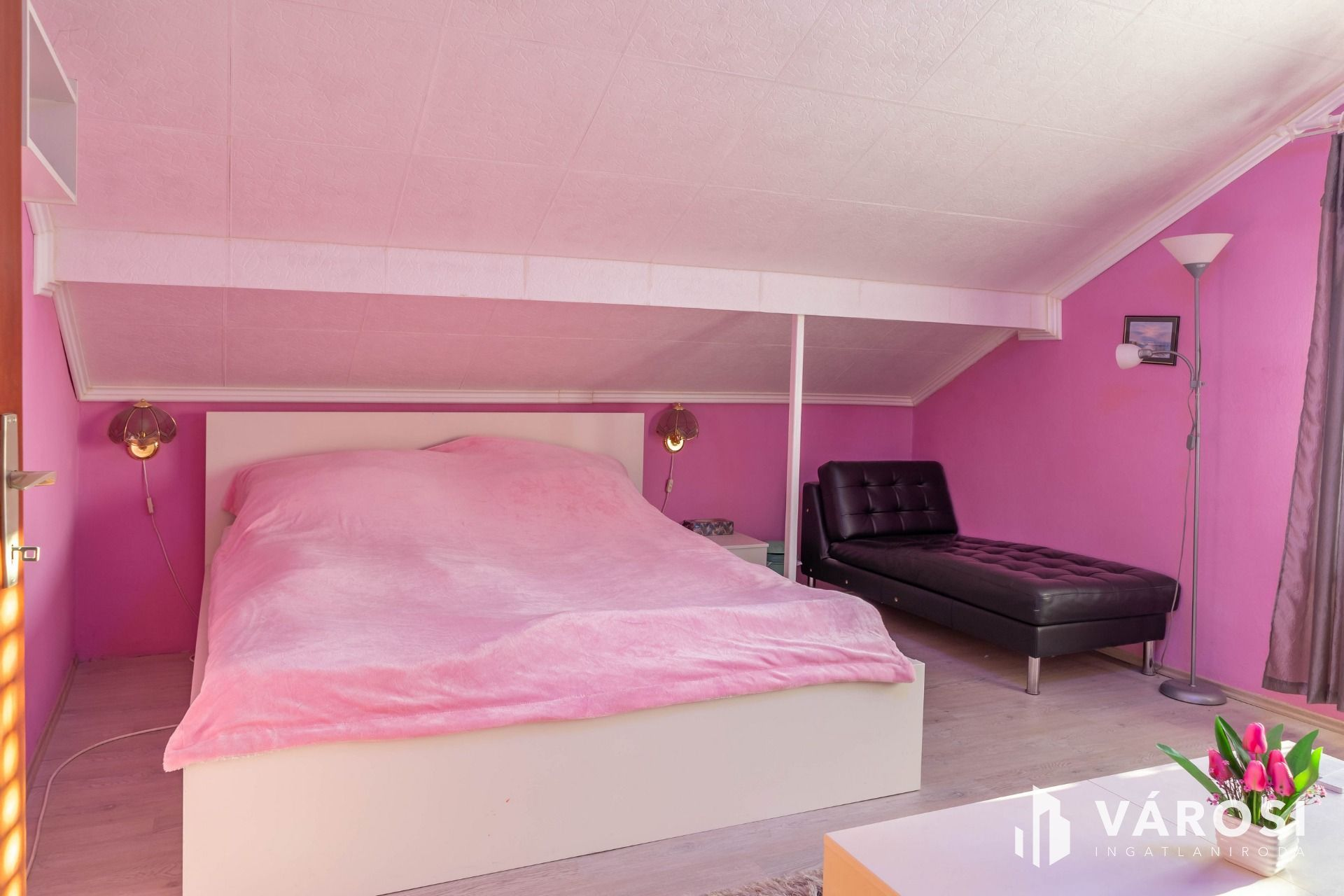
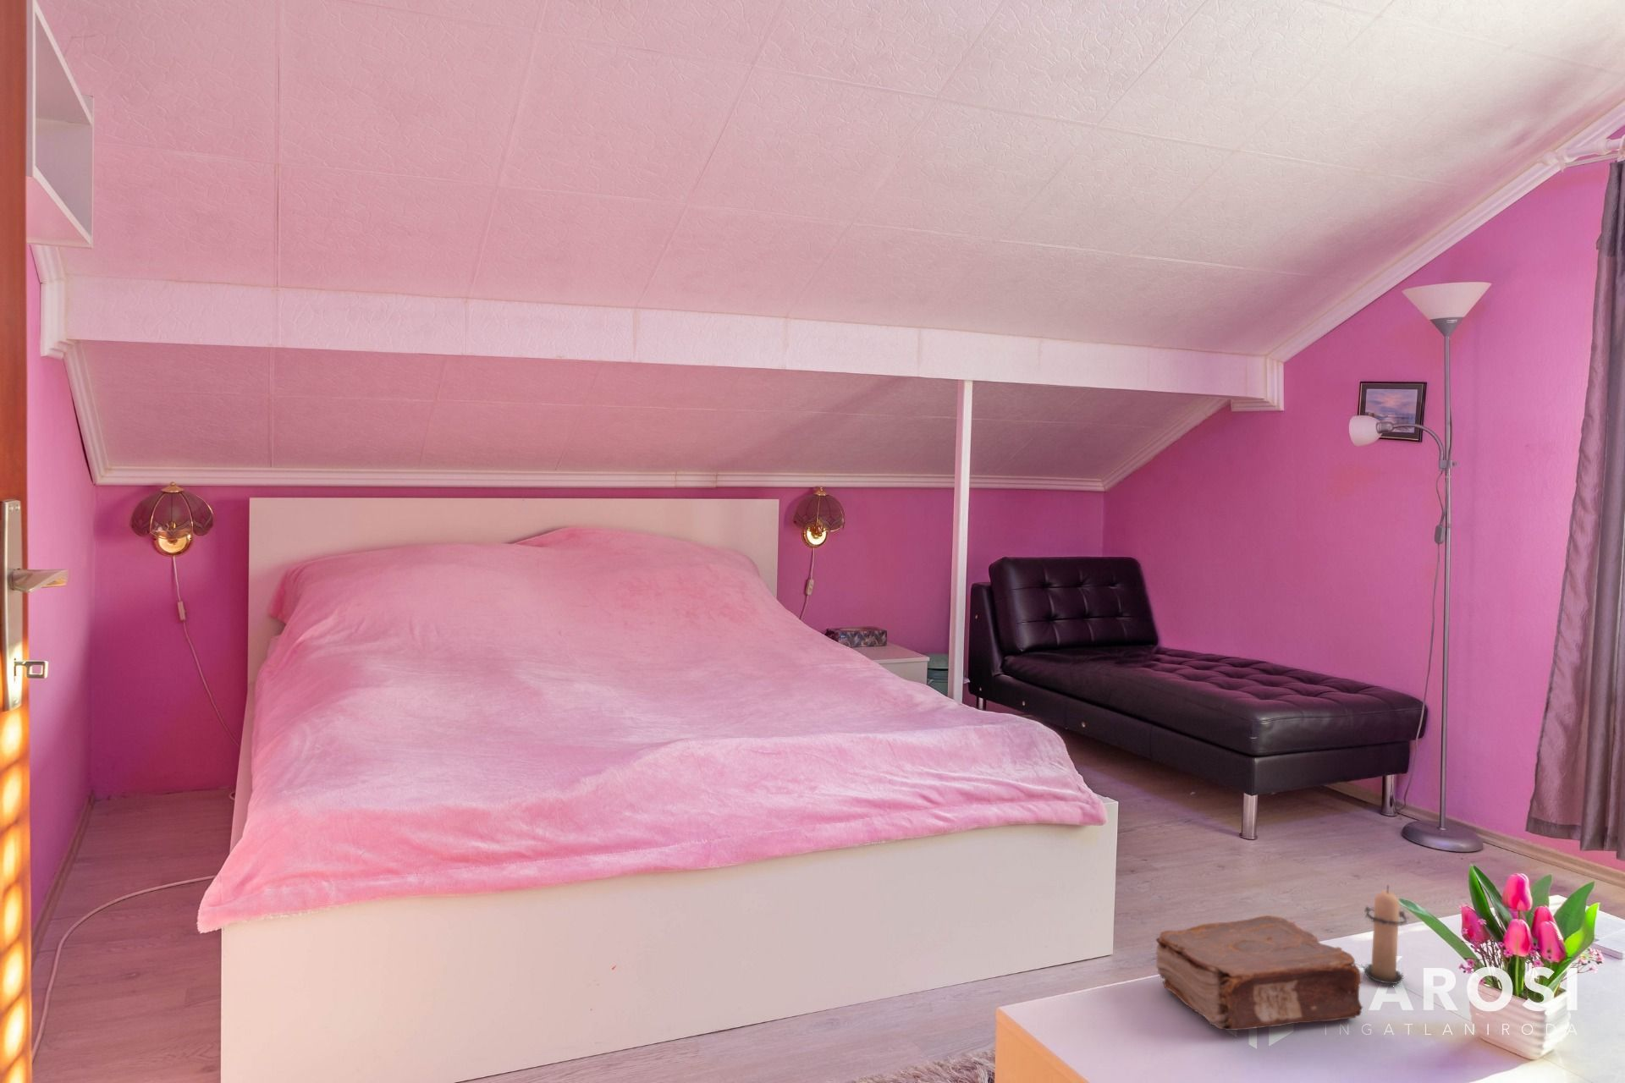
+ book (1256, 969)
+ candle (1386, 932)
